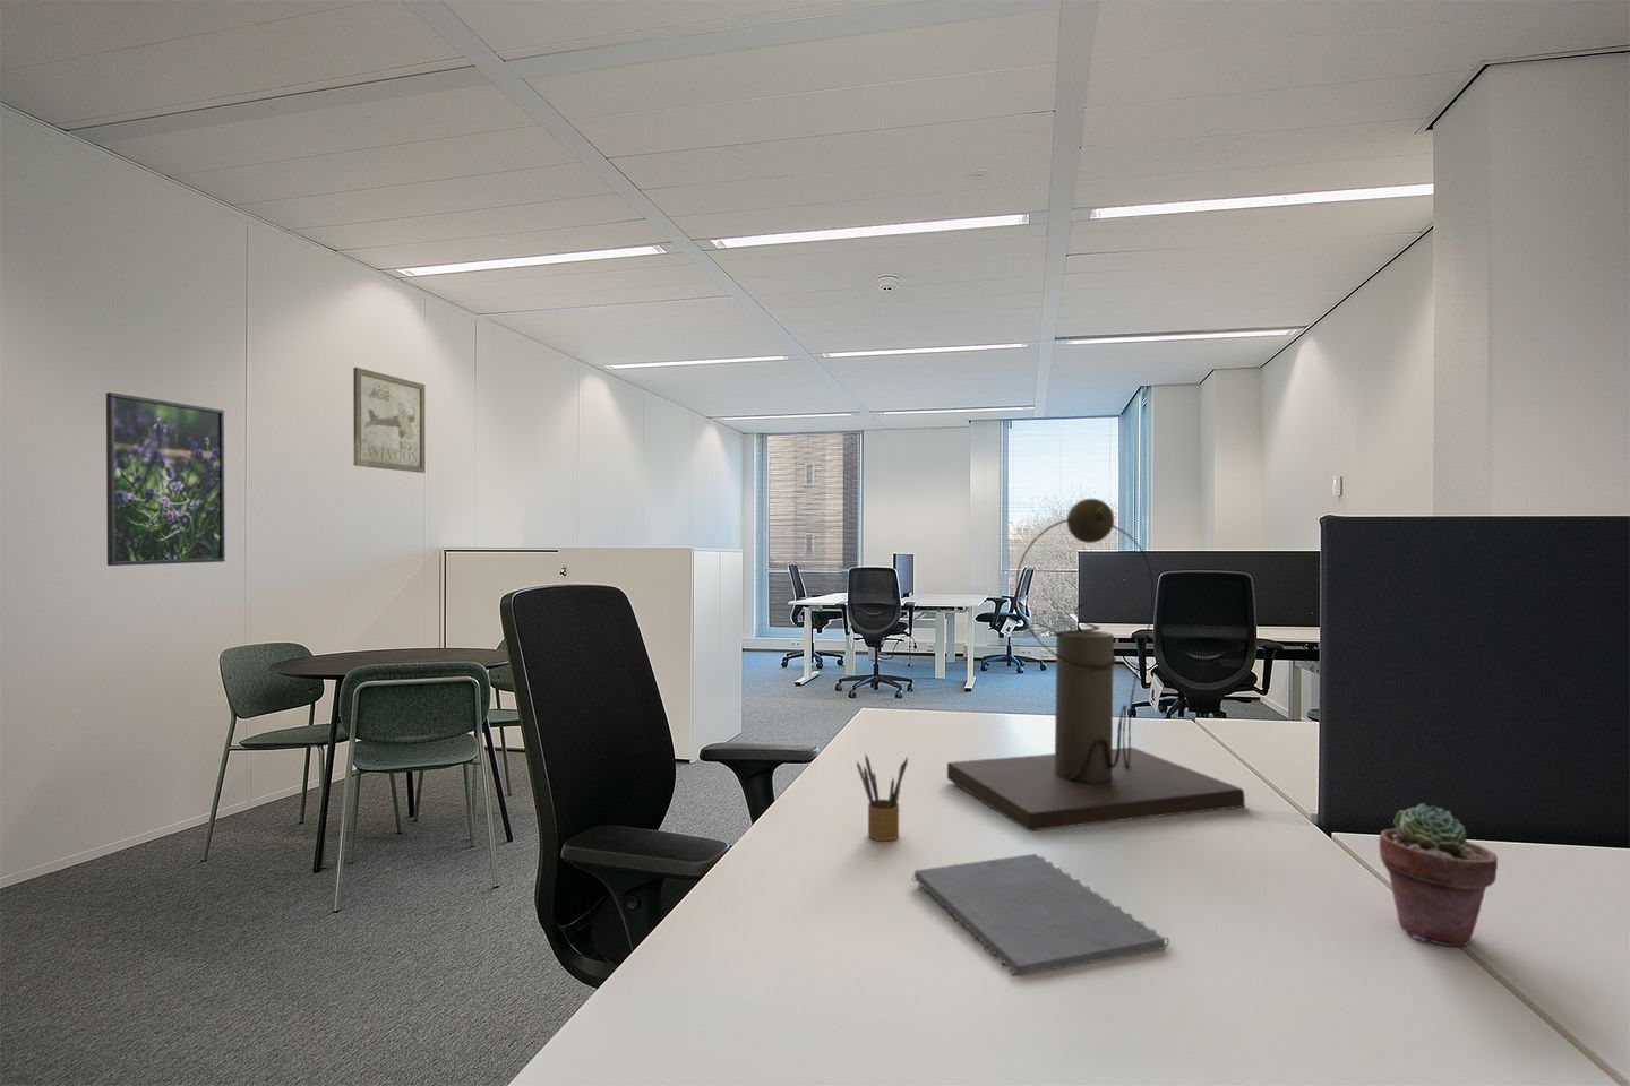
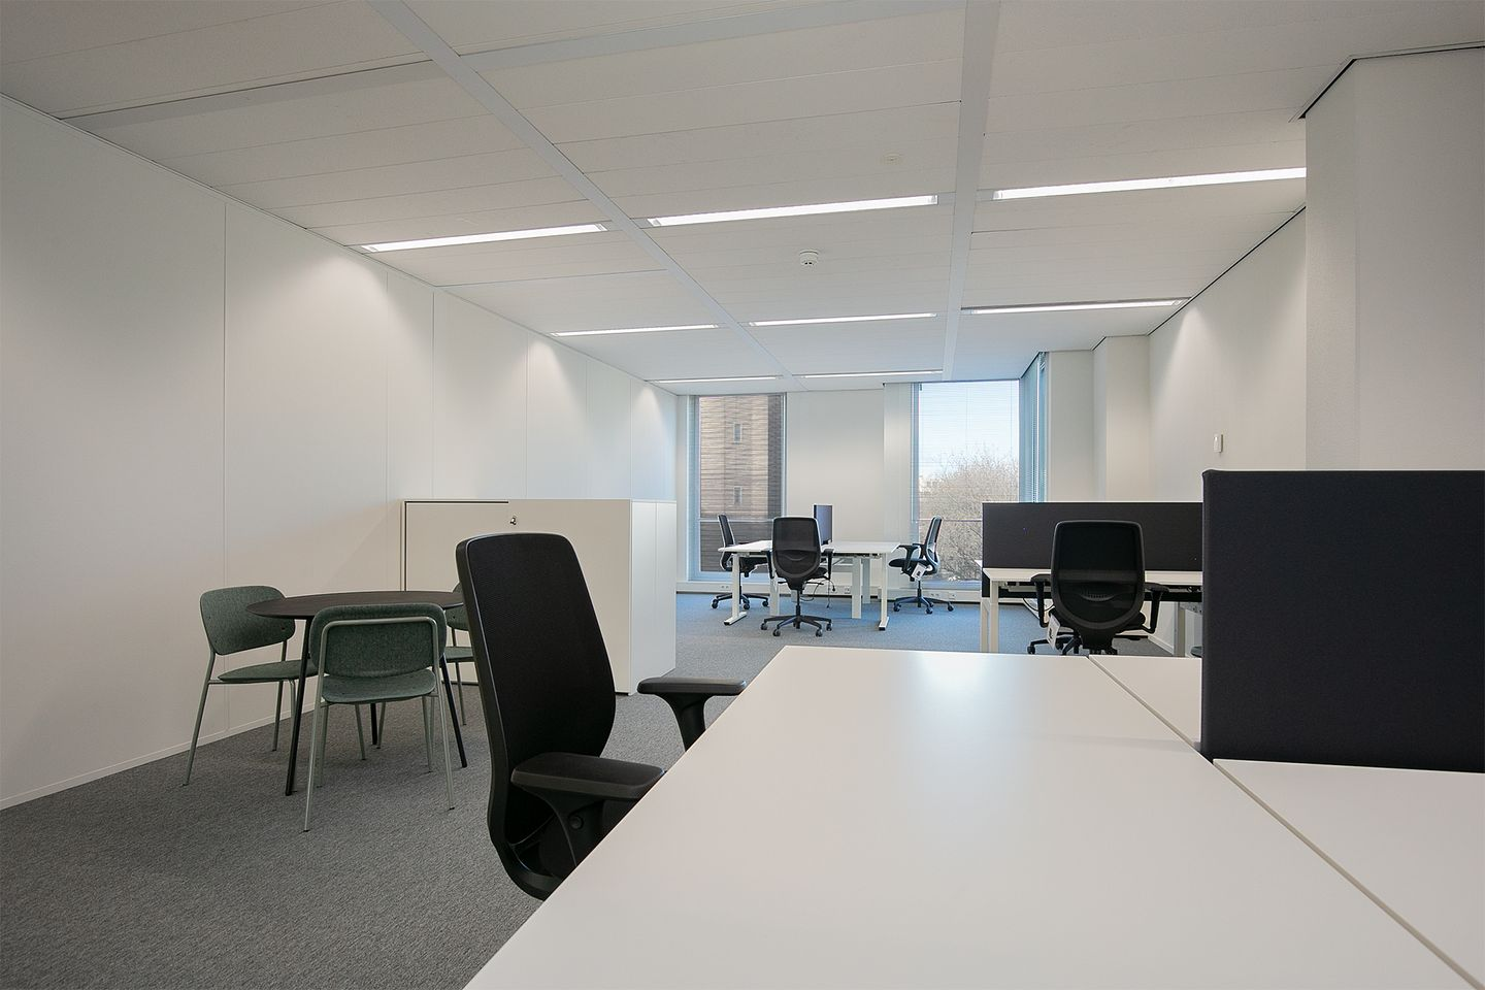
- potted succulent (1435, 869)
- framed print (169, 482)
- notepad (1027, 907)
- pencil box (884, 800)
- desk lamp (1089, 645)
- wall art (391, 422)
